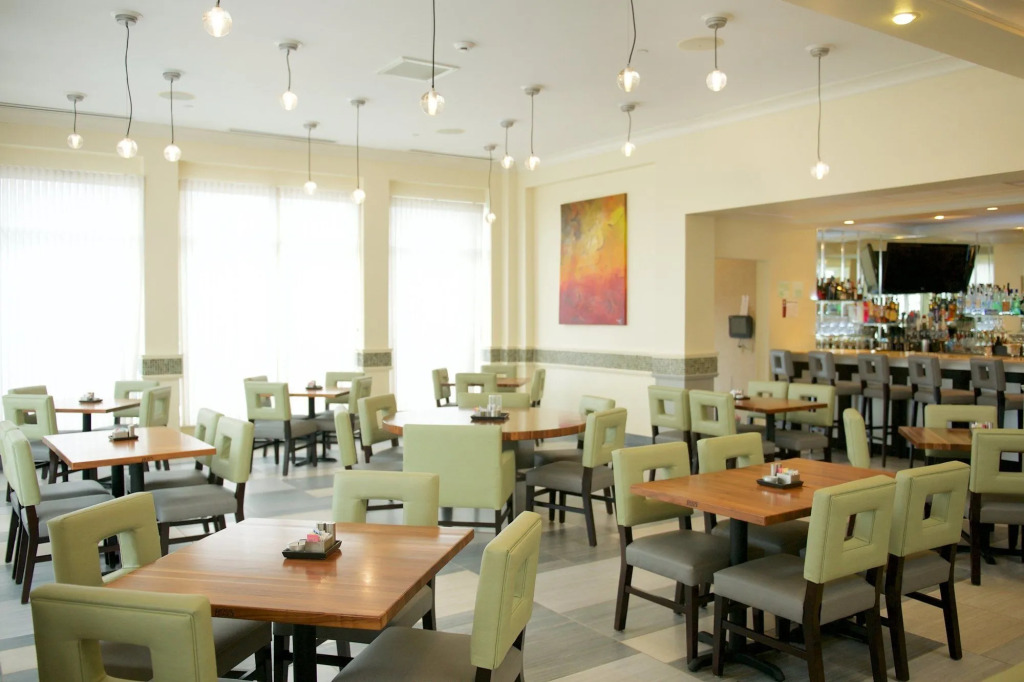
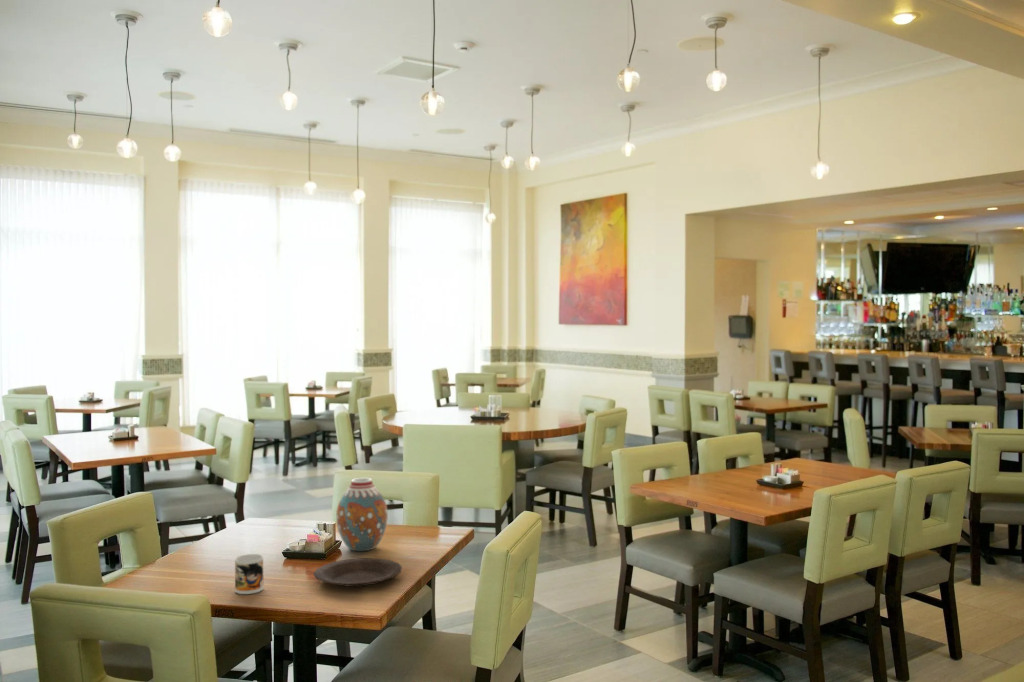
+ plate (358, 574)
+ mug (248, 572)
+ vase (362, 513)
